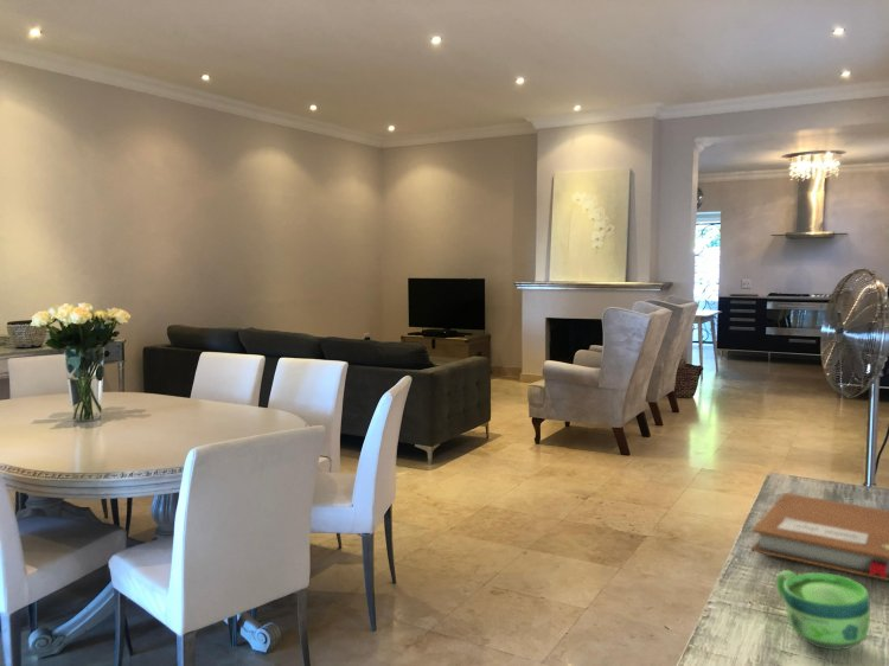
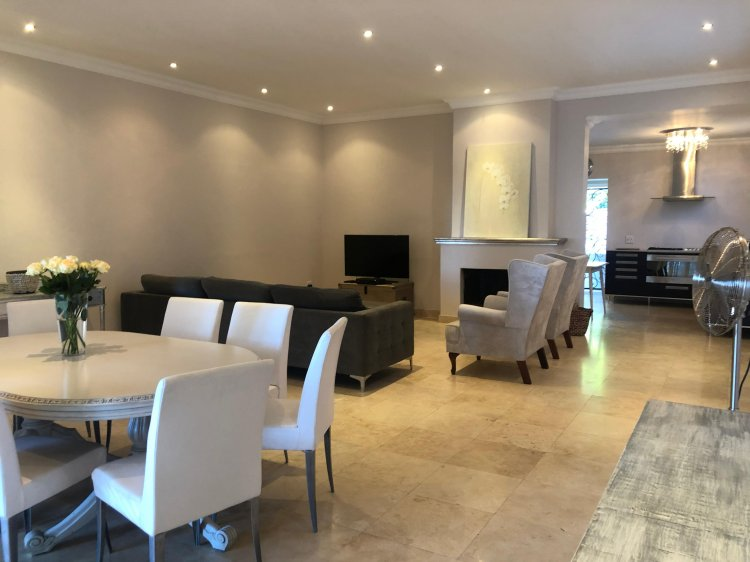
- notebook (837, 533)
- cup (813, 607)
